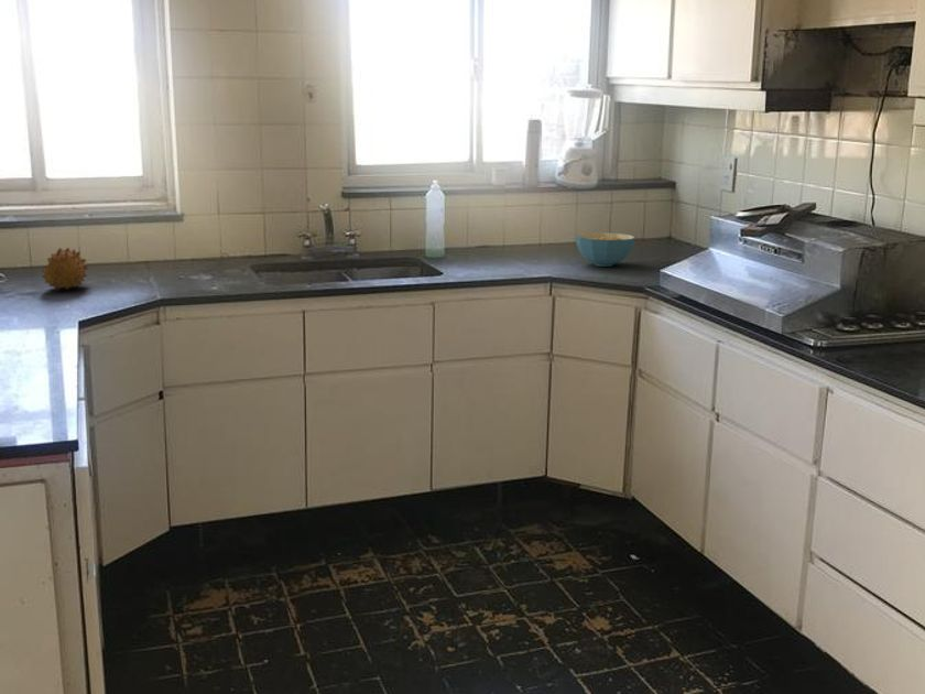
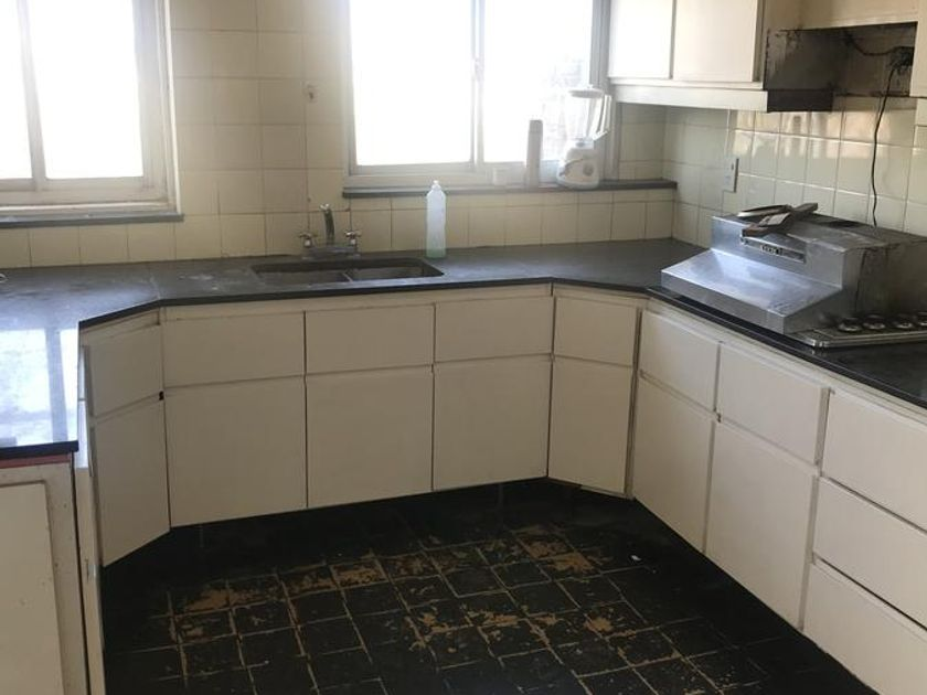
- fruit (66, 268)
- cereal bowl (605, 250)
